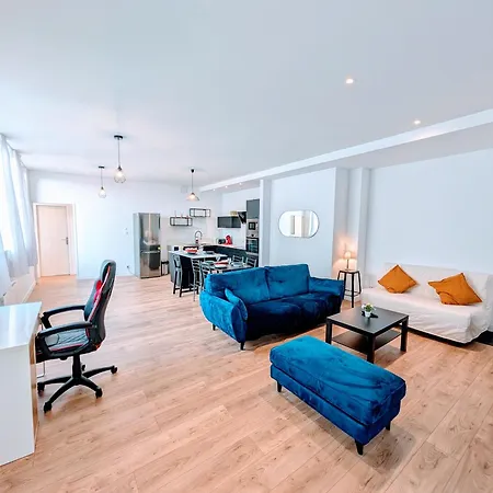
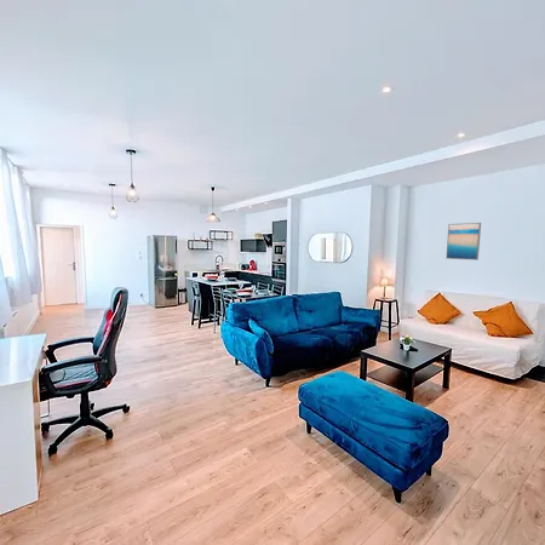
+ wall art (463, 241)
